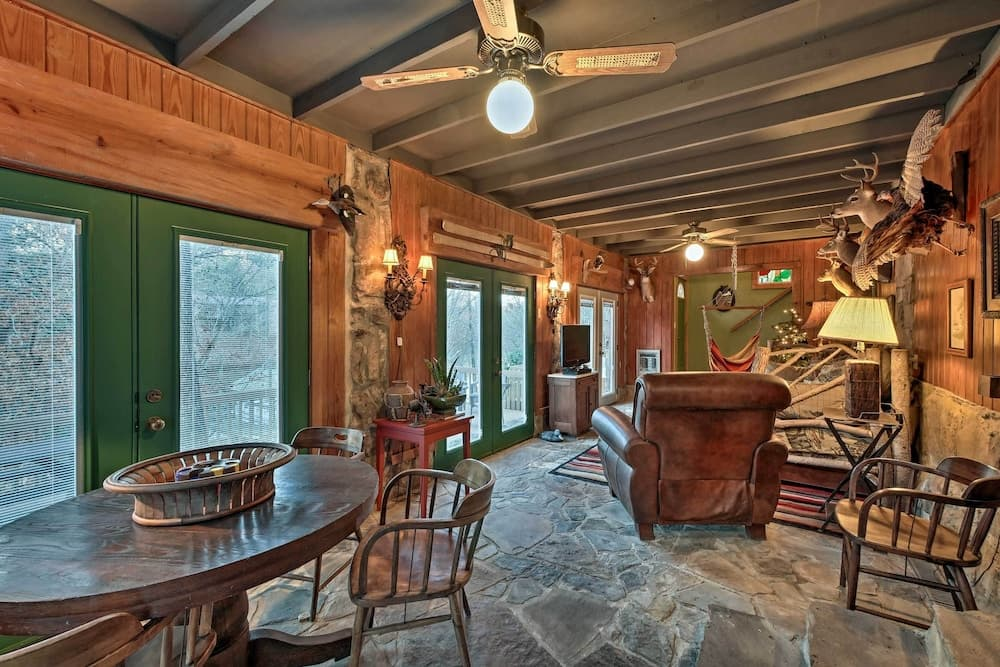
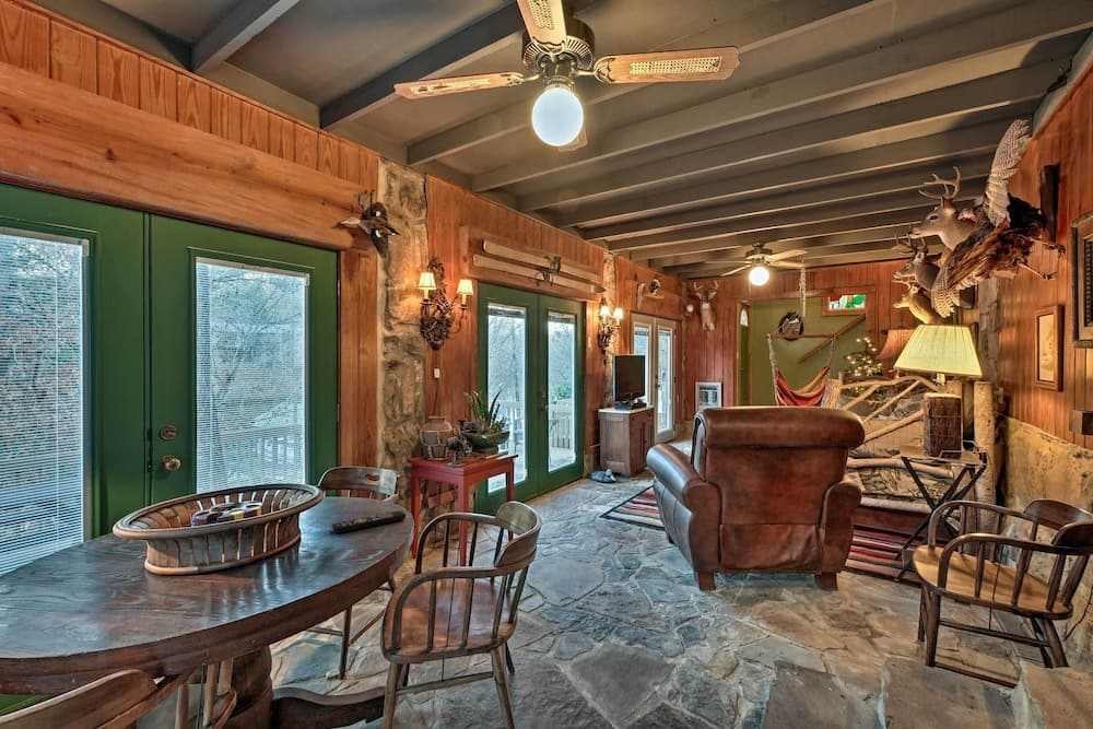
+ remote control (369, 521)
